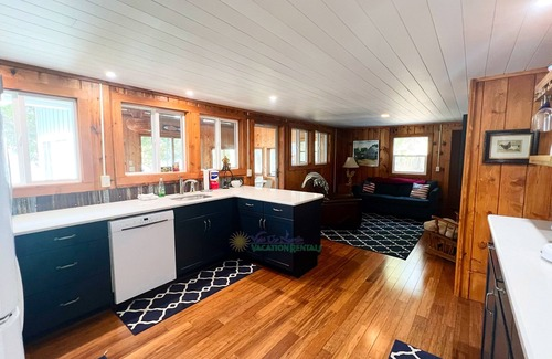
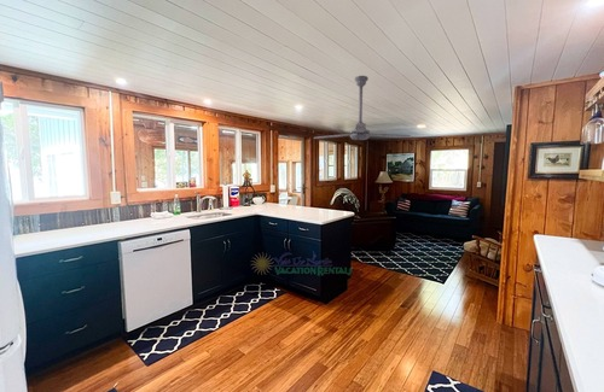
+ ceiling fan (360, 105)
